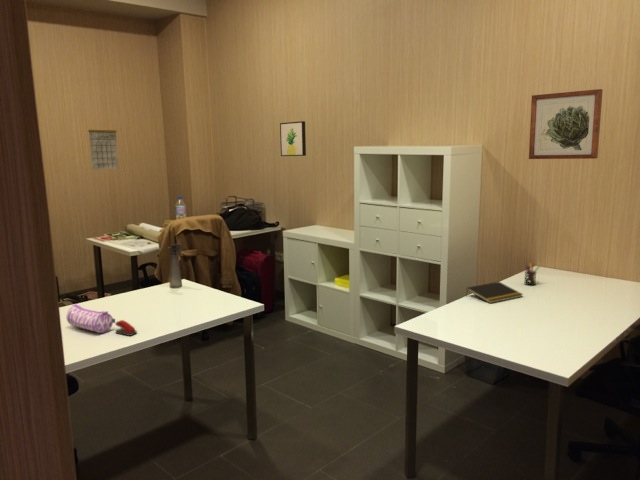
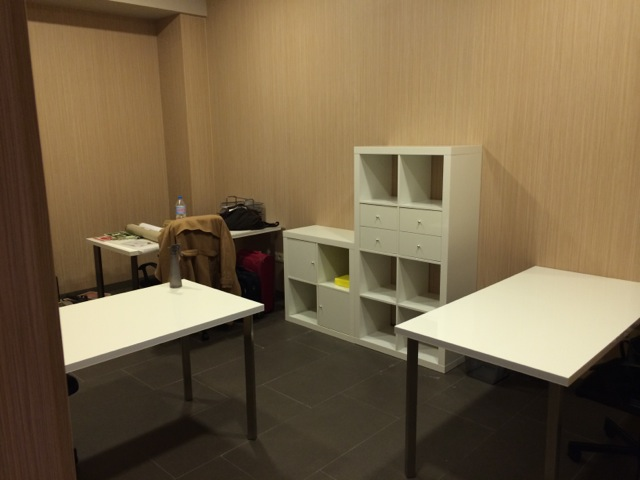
- calendar (103, 145)
- pencil case (89, 318)
- wall art (292, 139)
- pen holder (532, 273)
- wall art (563, 126)
- stapler (124, 327)
- notepad (494, 291)
